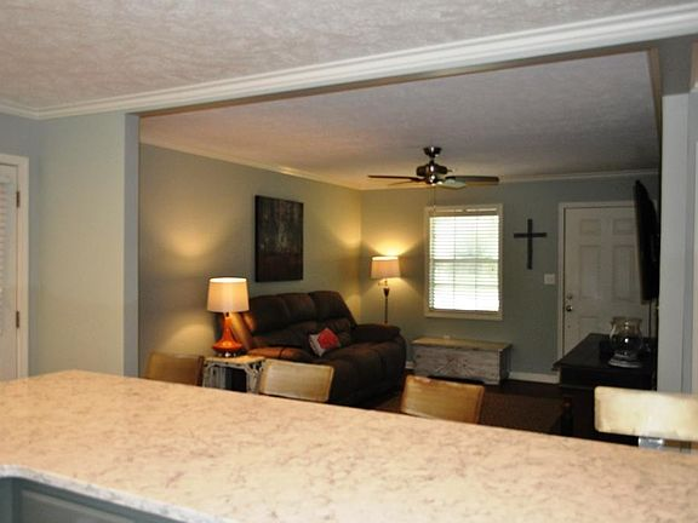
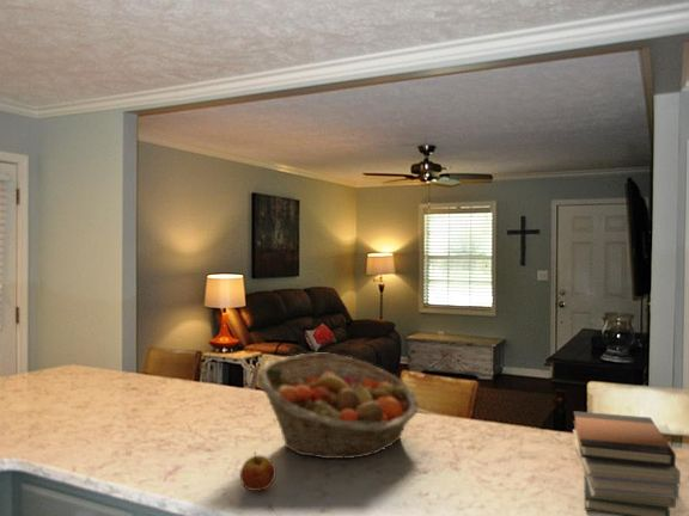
+ apple (257, 469)
+ fruit basket (339, 400)
+ book stack (620, 461)
